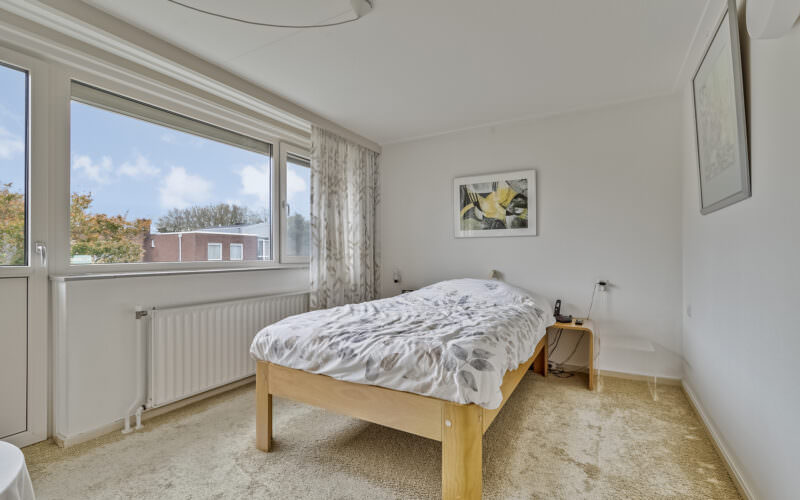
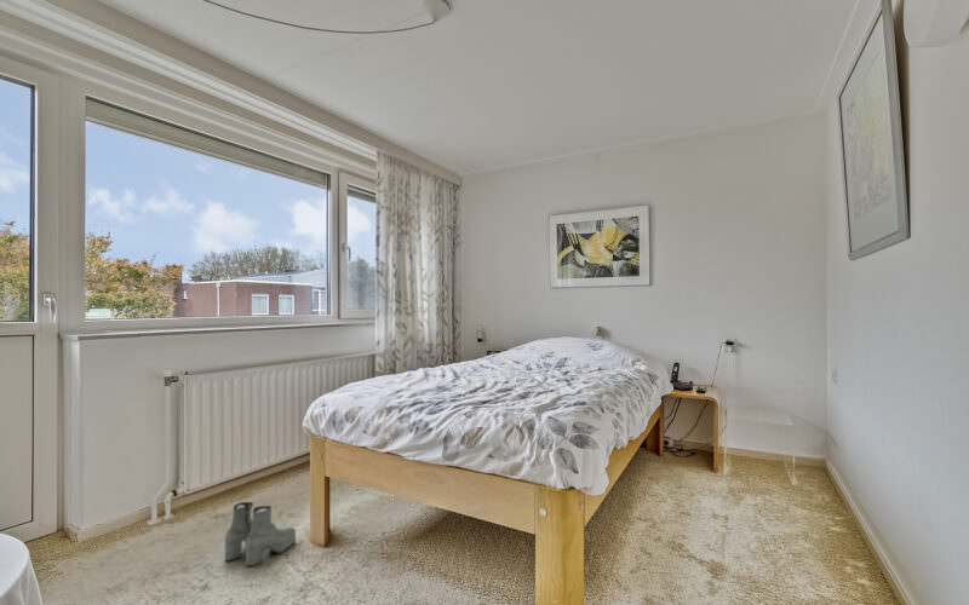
+ boots (260, 525)
